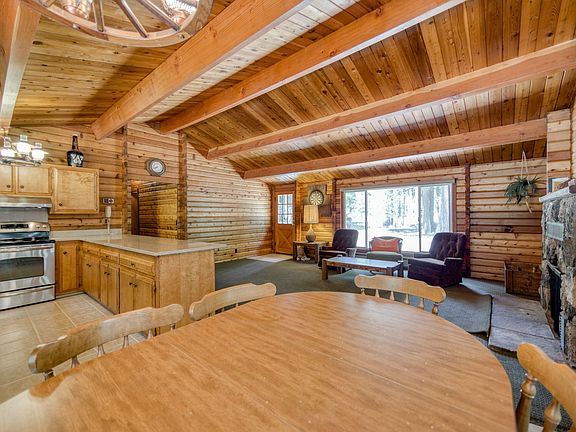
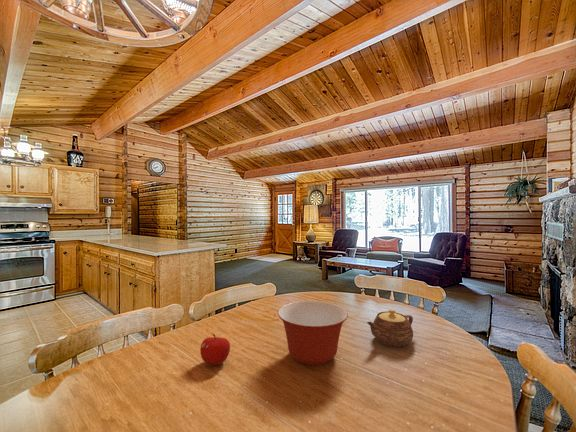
+ fruit (215, 348)
+ teapot (390, 325)
+ mixing bowl (312, 333)
